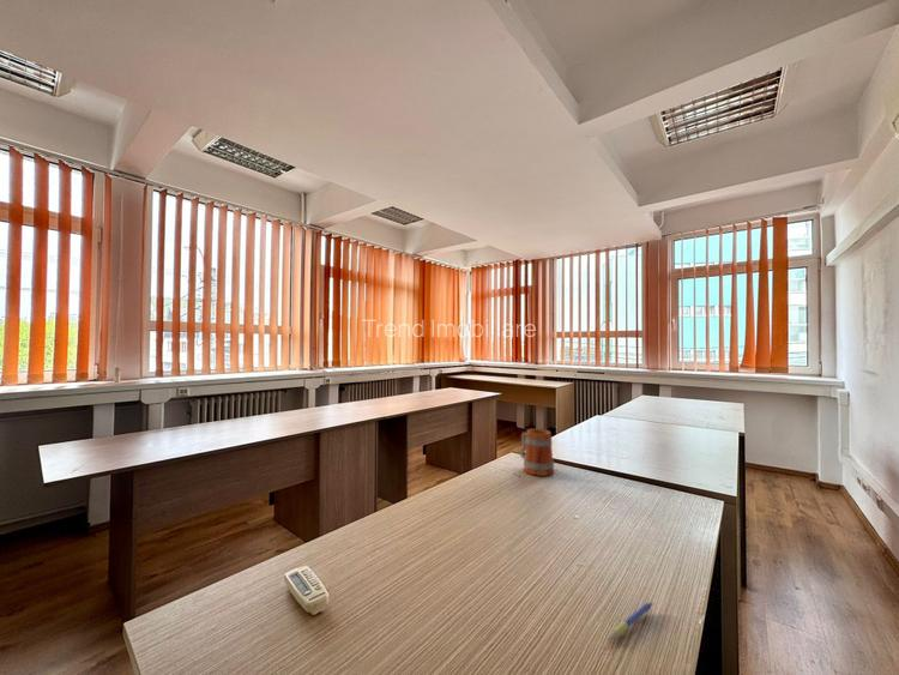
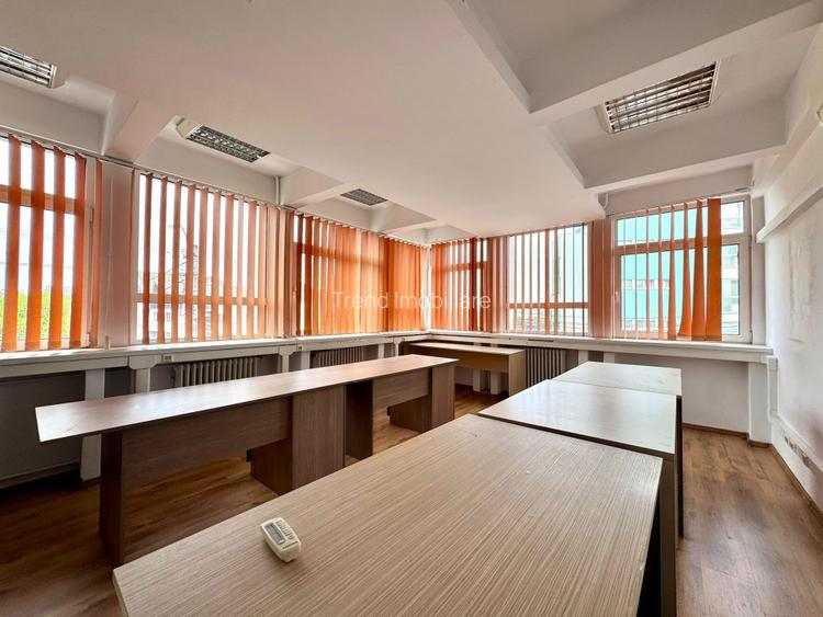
- mug (535, 450)
- pen (630, 620)
